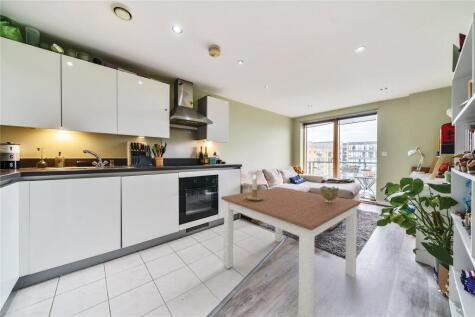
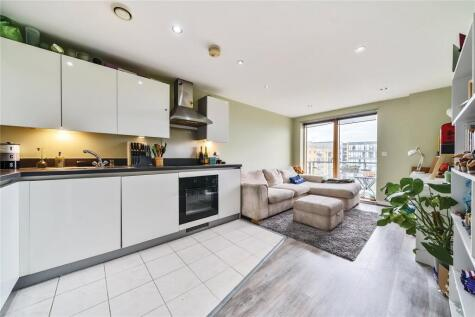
- dining table (287, 231)
- candlestick (253, 186)
- decorative bowl (329, 194)
